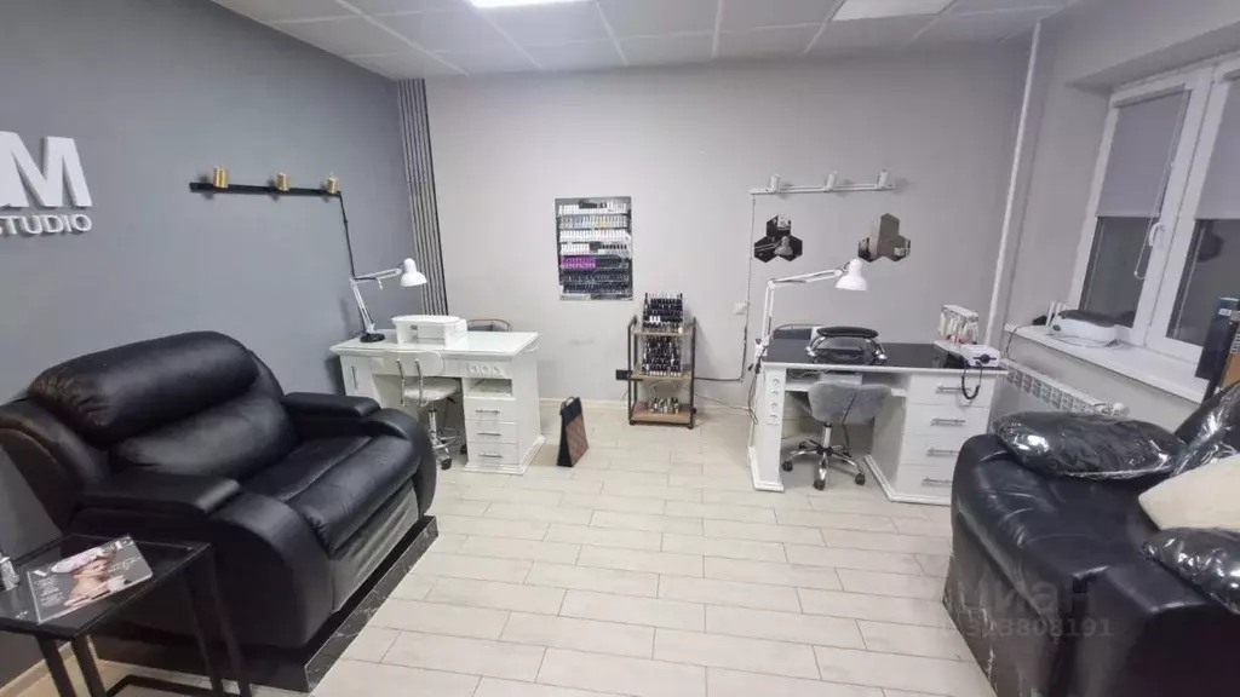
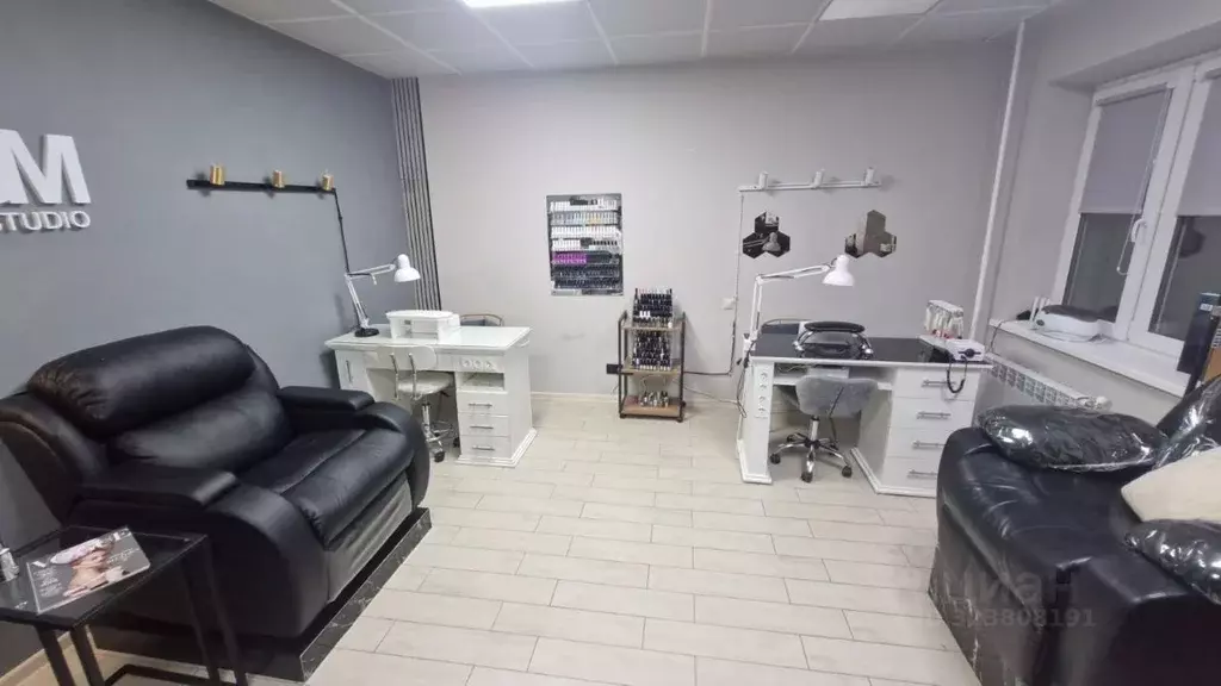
- bag (570, 427)
